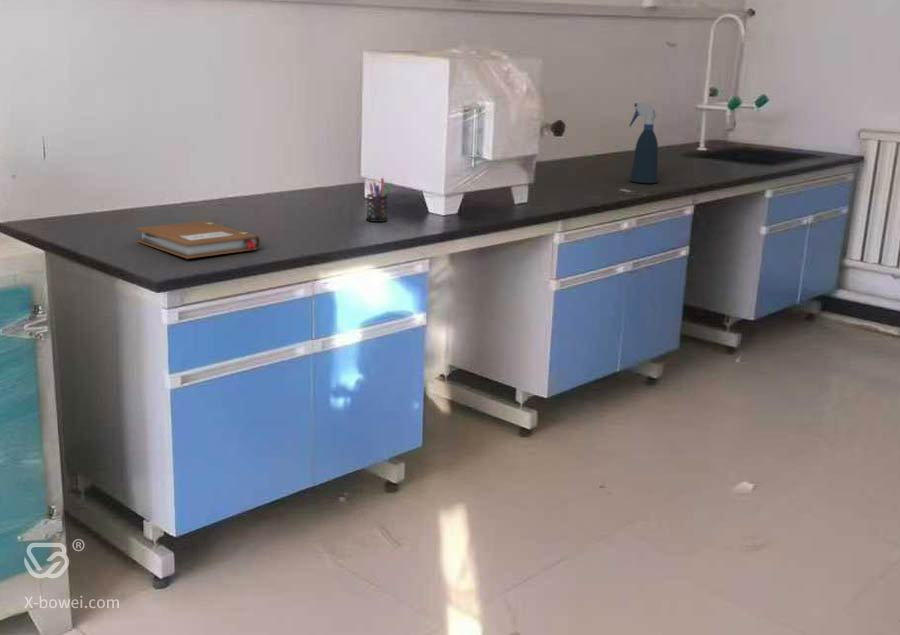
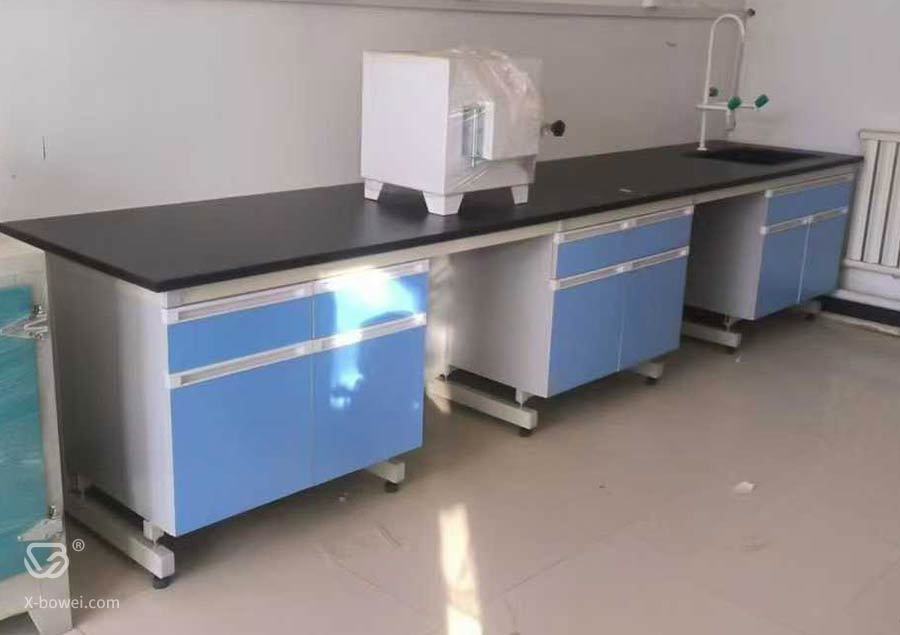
- notebook (200, 238)
- spray bottle (645, 143)
- pen holder (380, 198)
